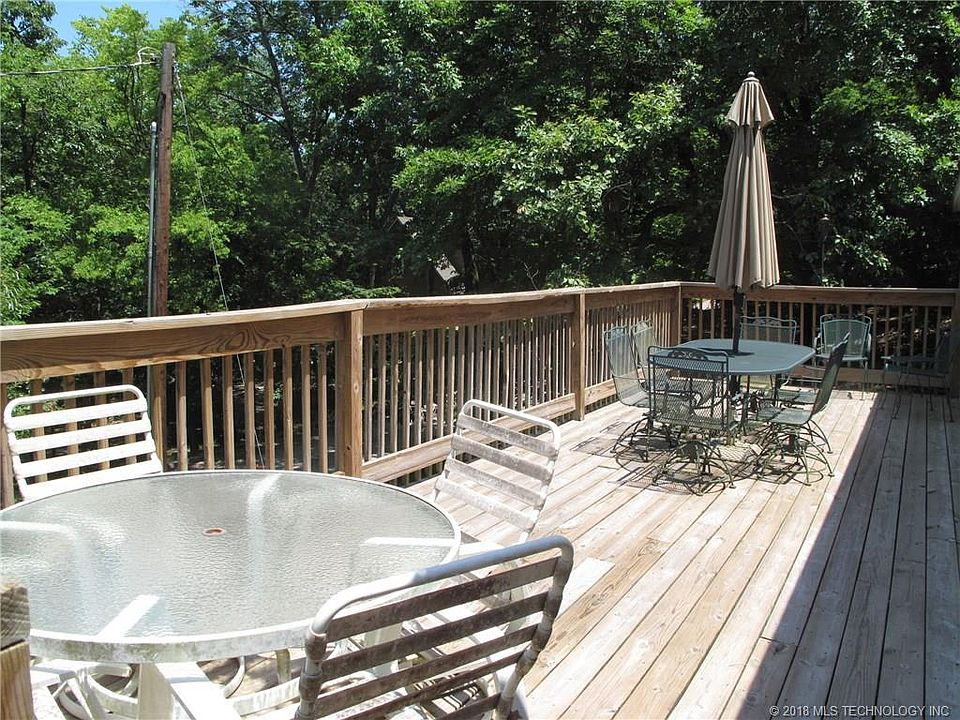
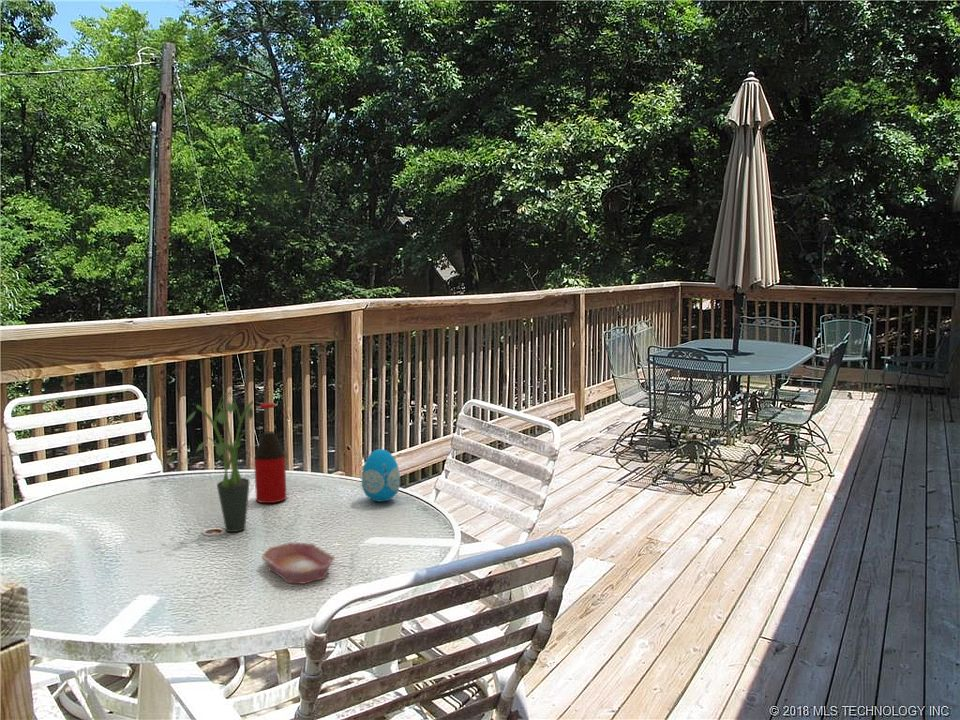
+ potted plant (225, 462)
+ bottle (269, 452)
+ bowl (298, 562)
+ decorative egg (380, 475)
